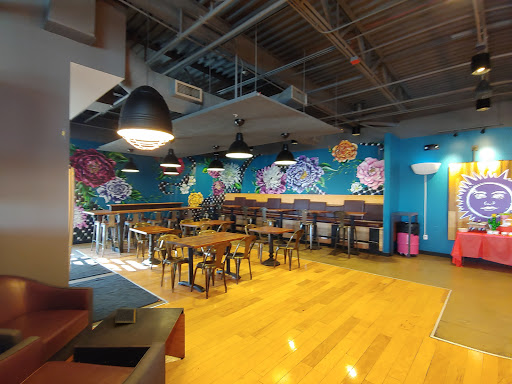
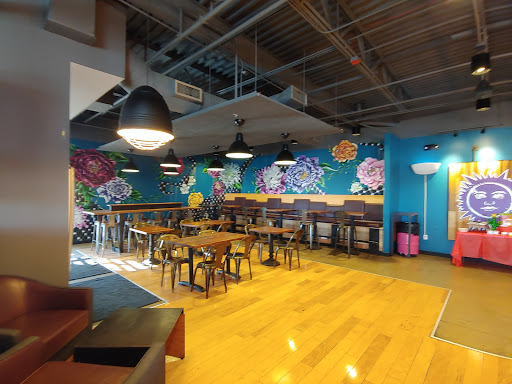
- notepad (126, 315)
